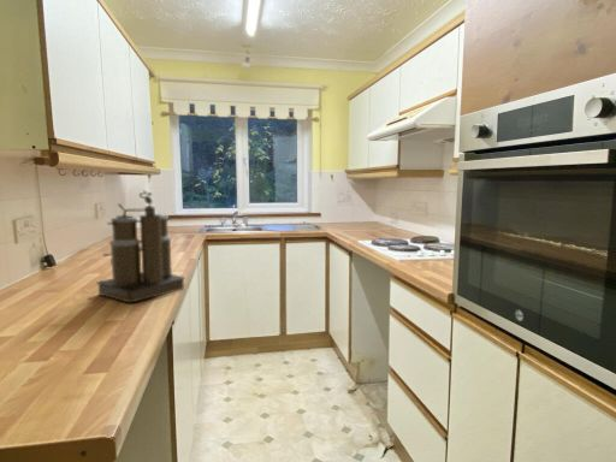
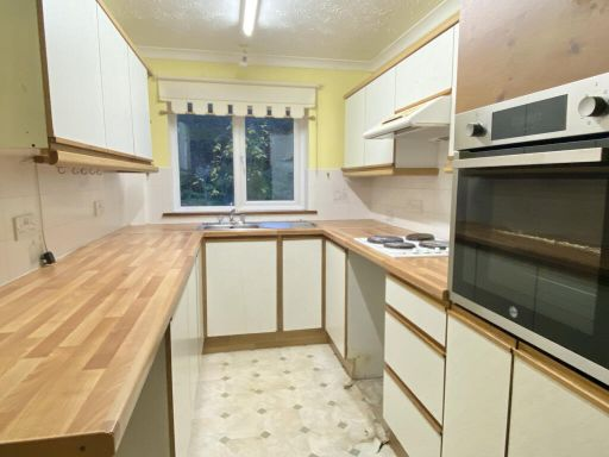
- coffee maker (140, 241)
